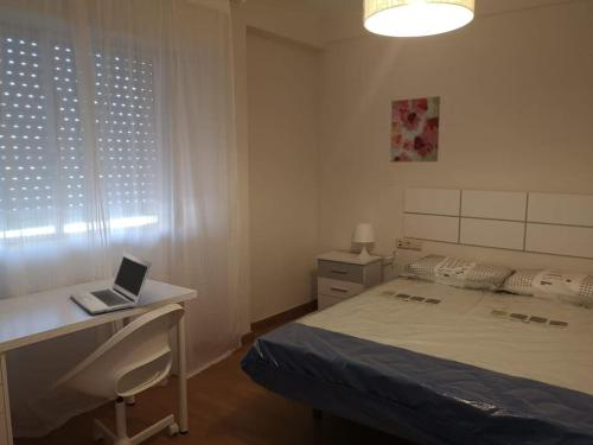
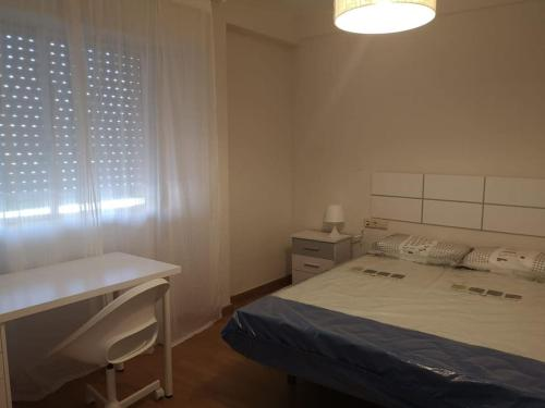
- wall art (414, 131)
- laptop (114, 280)
